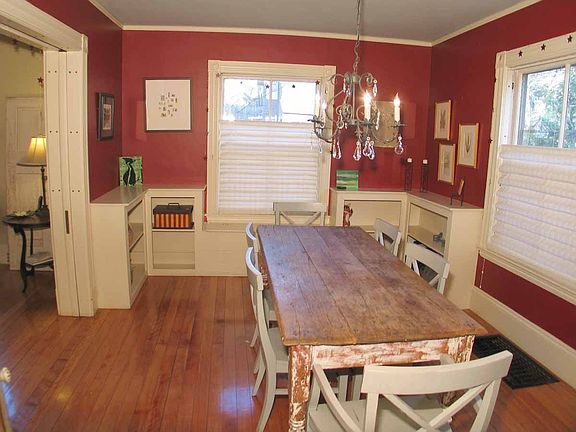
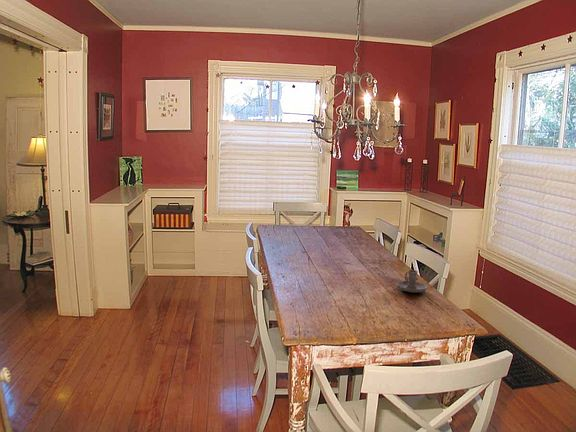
+ candle holder (411, 279)
